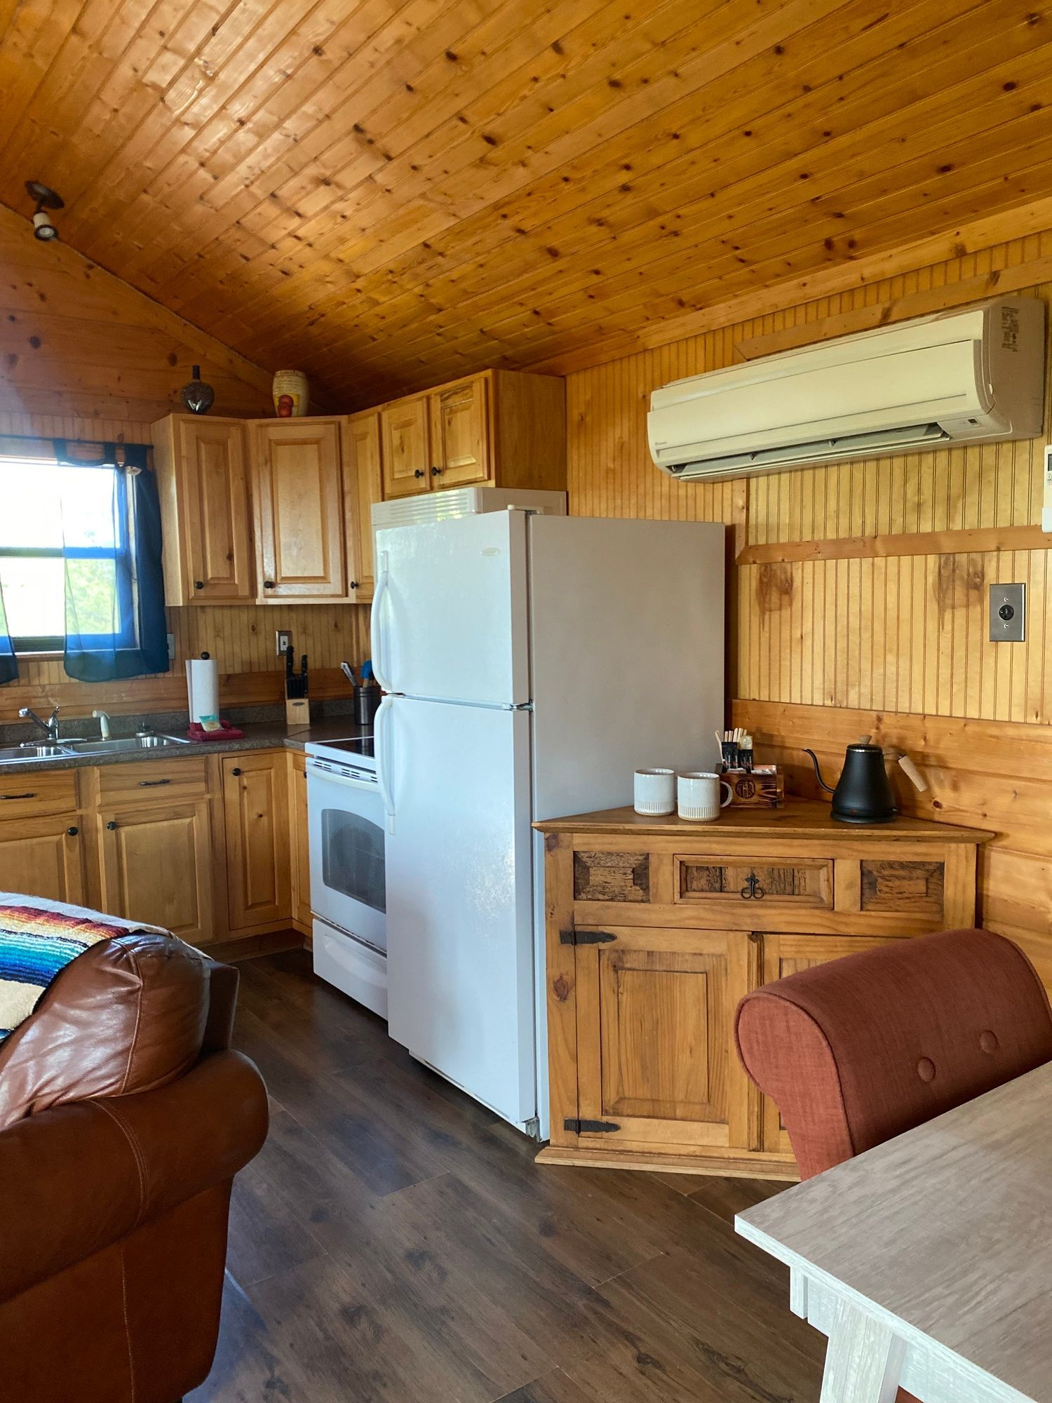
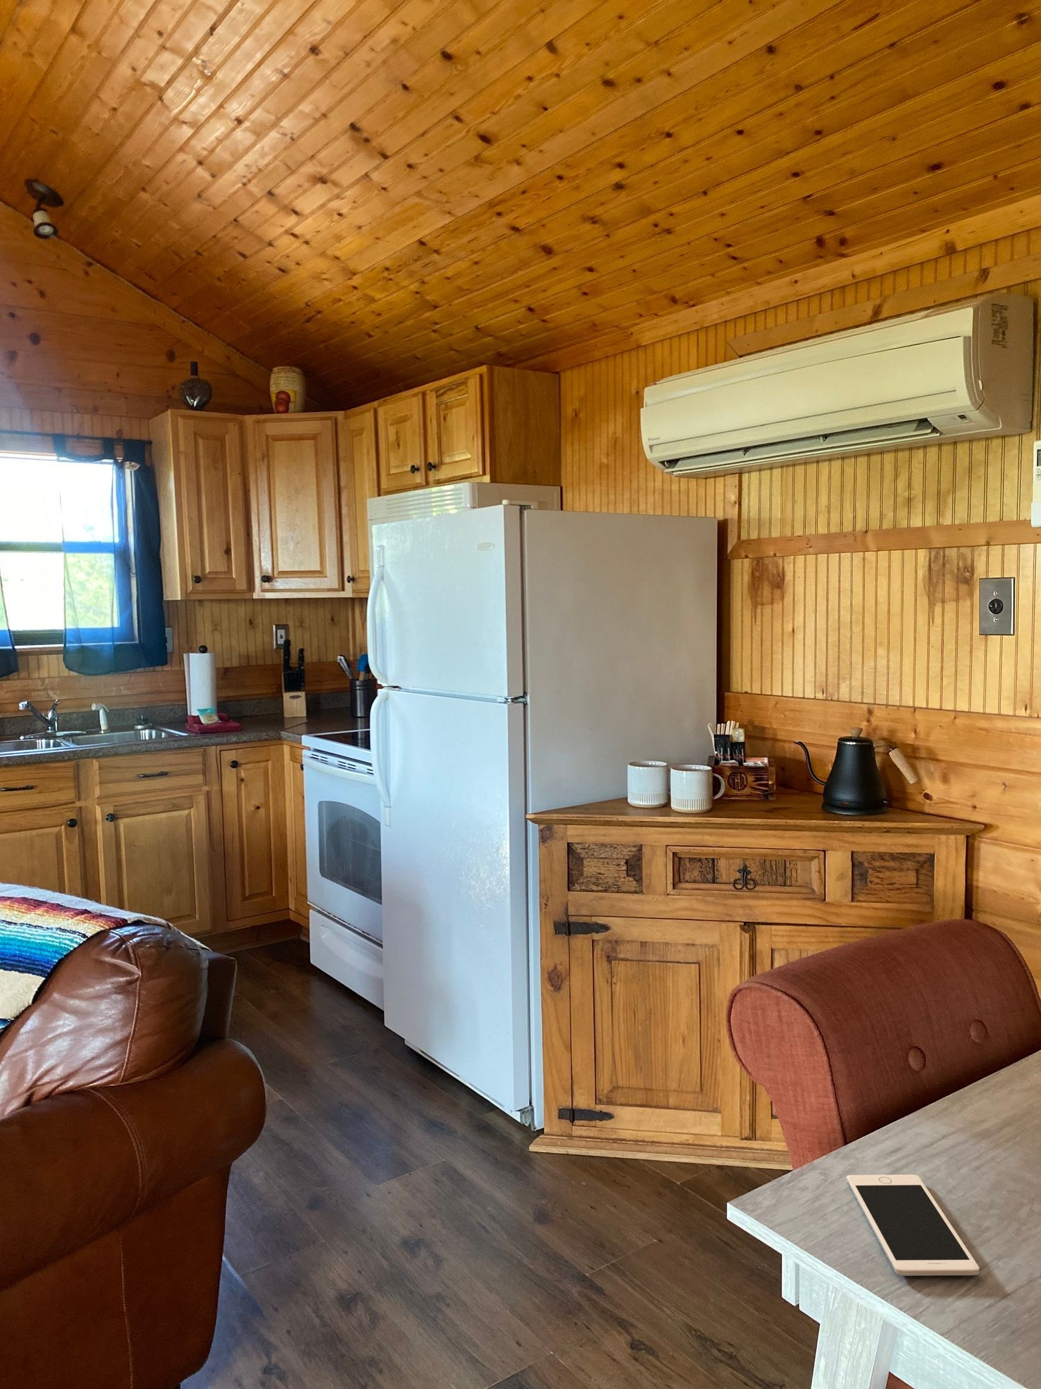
+ cell phone (908, 1221)
